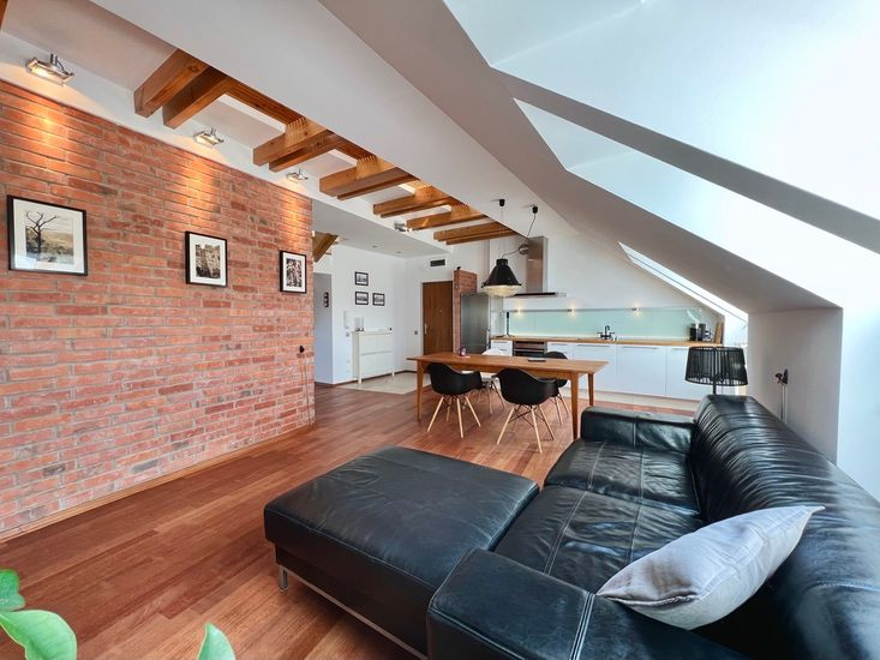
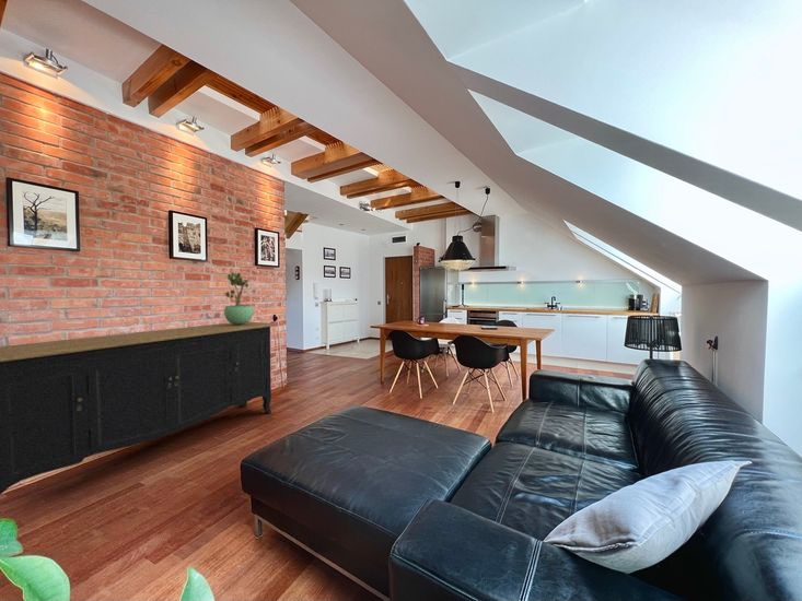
+ sideboard (158, 390)
+ potted plant (239, 298)
